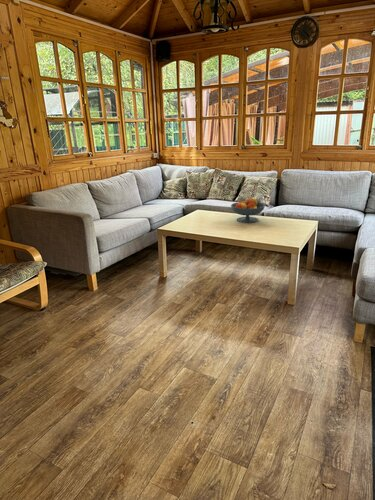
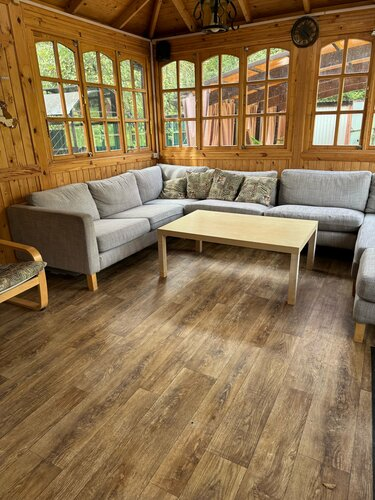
- fruit bowl (247, 210)
